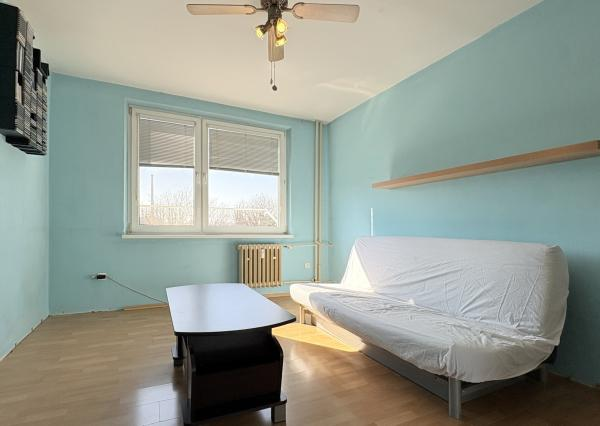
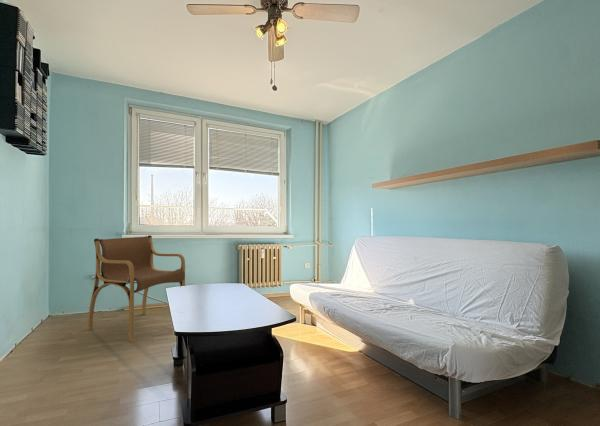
+ armchair (139, 281)
